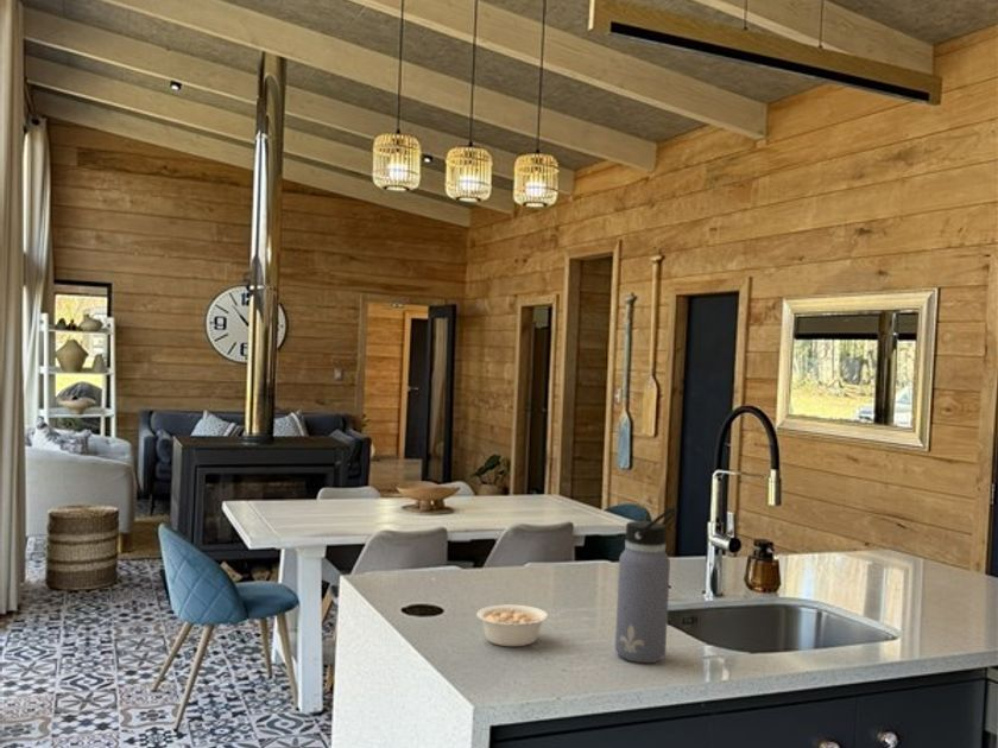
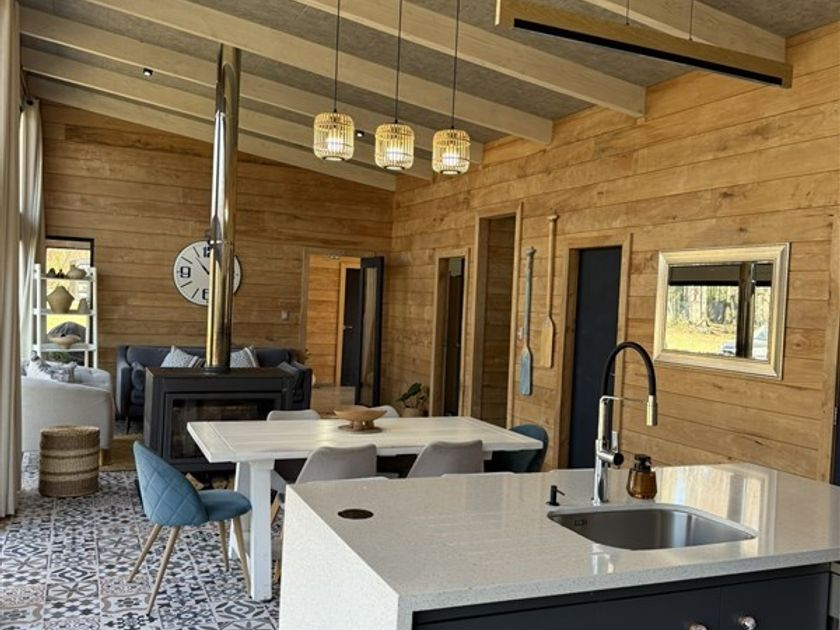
- legume (514, 623)
- water bottle (645, 579)
